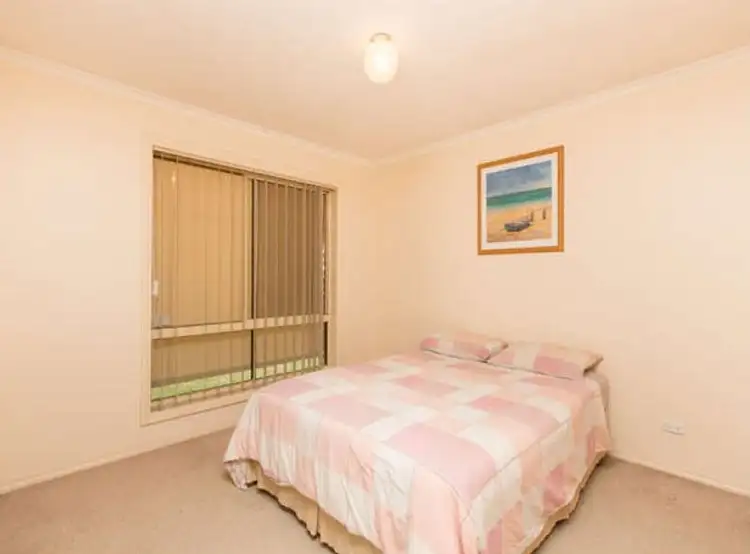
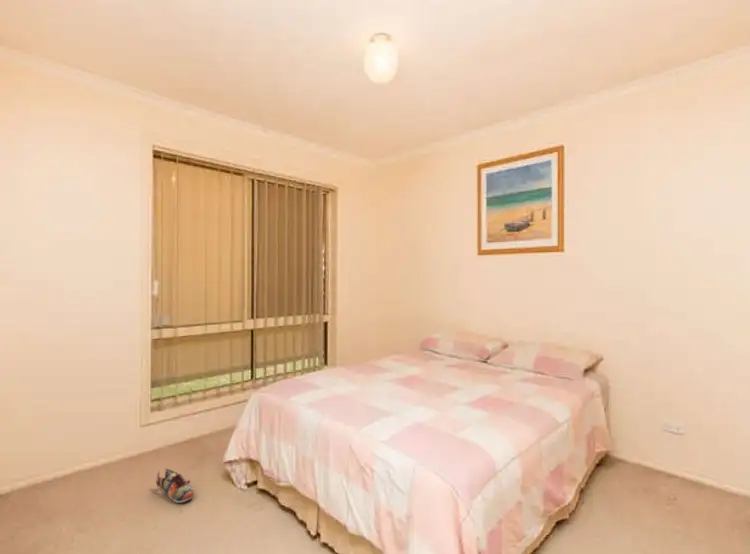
+ shoe (175, 484)
